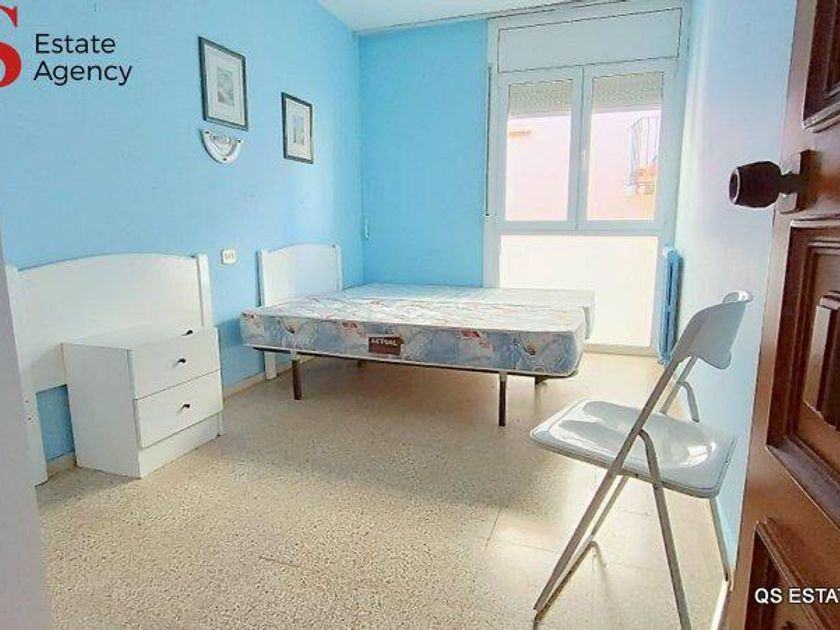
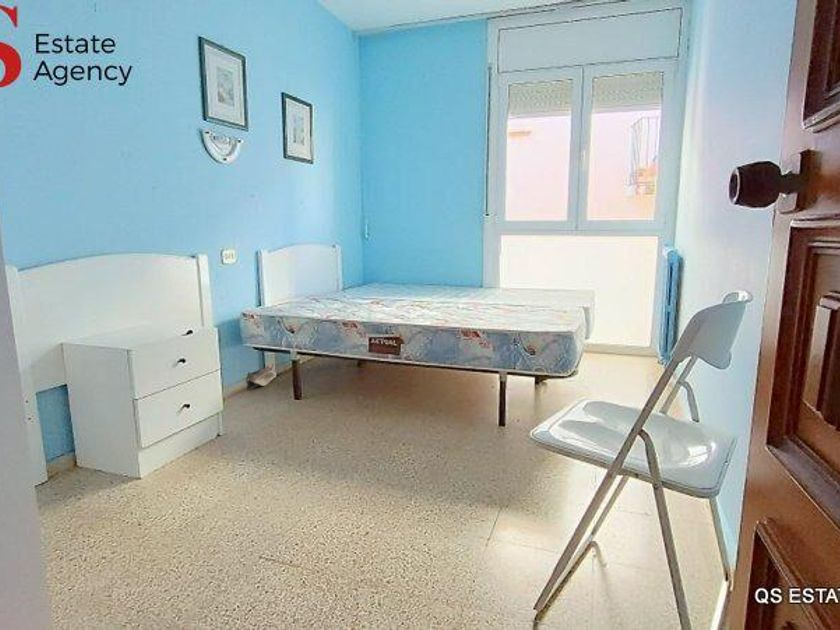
+ bag (264, 376)
